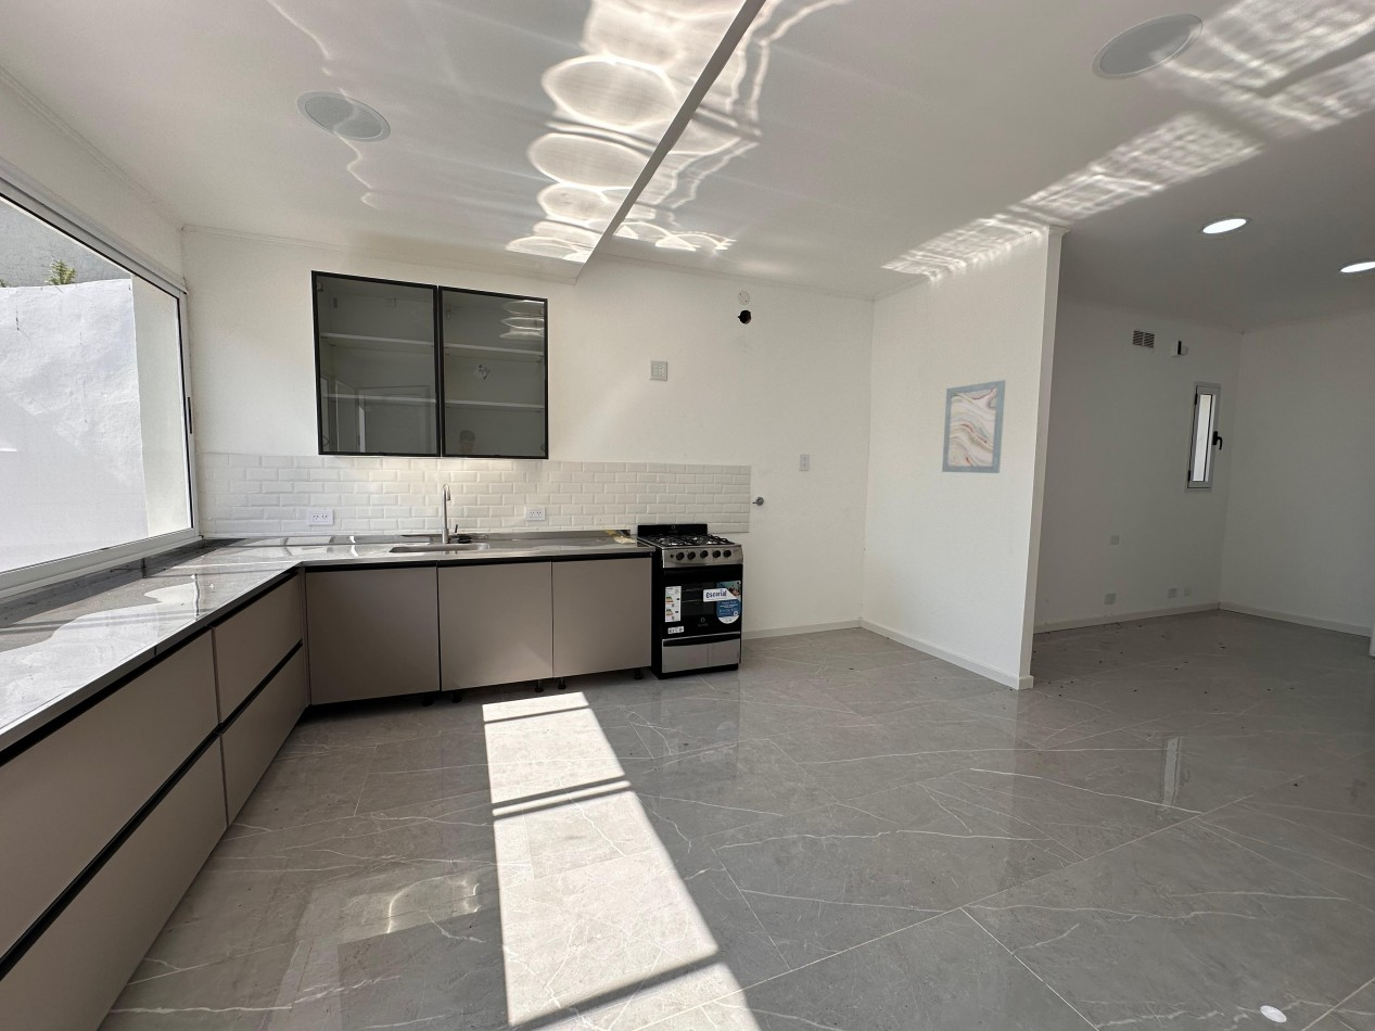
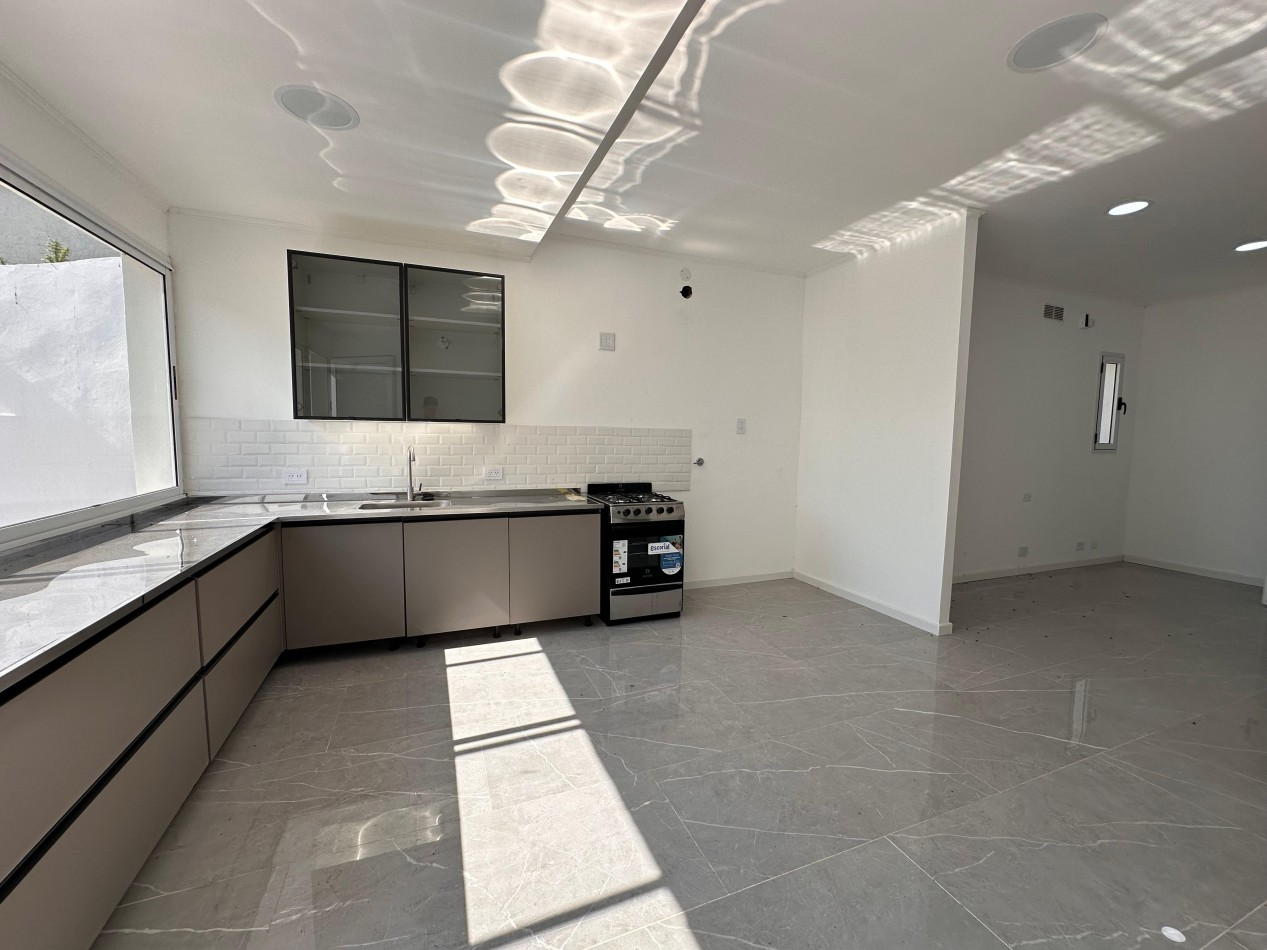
- wall art (971, 429)
